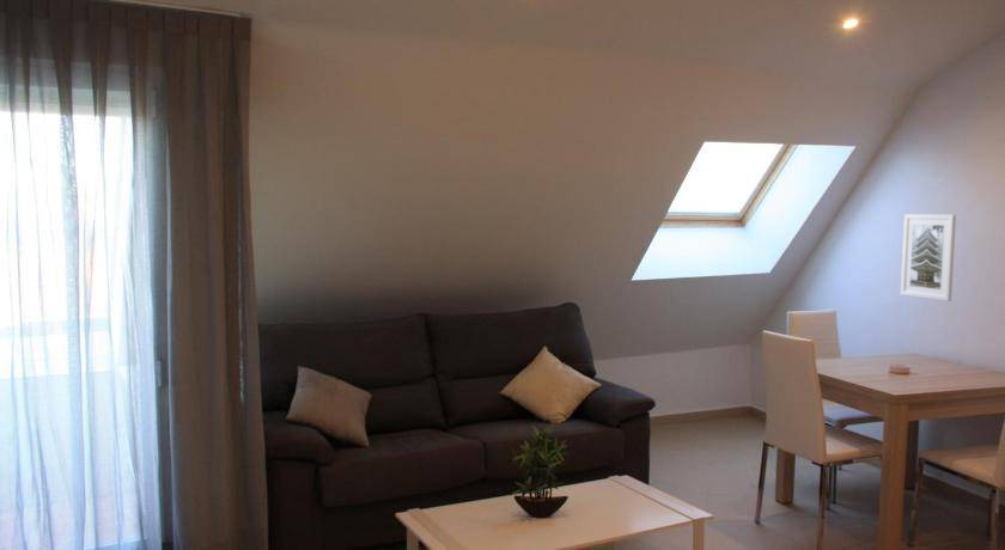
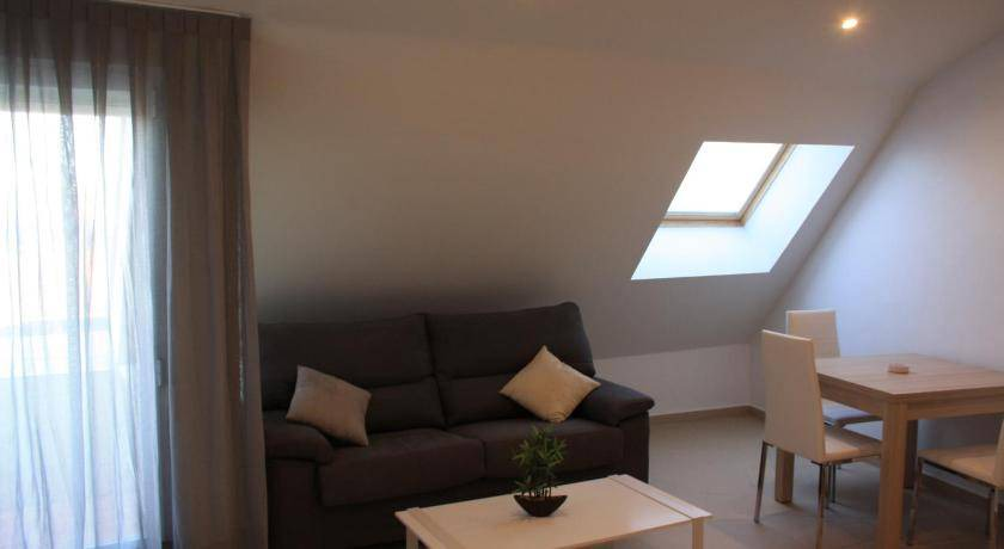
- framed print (927, 256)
